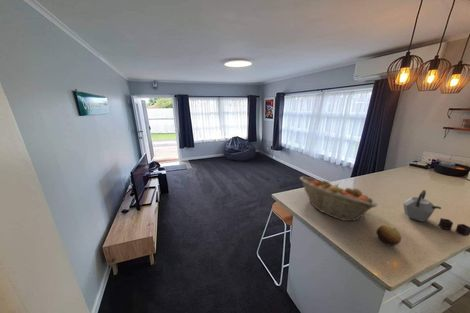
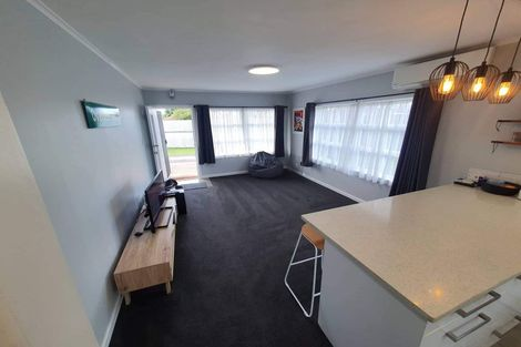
- kettle (434, 209)
- fruit basket (333, 194)
- fruit (388, 235)
